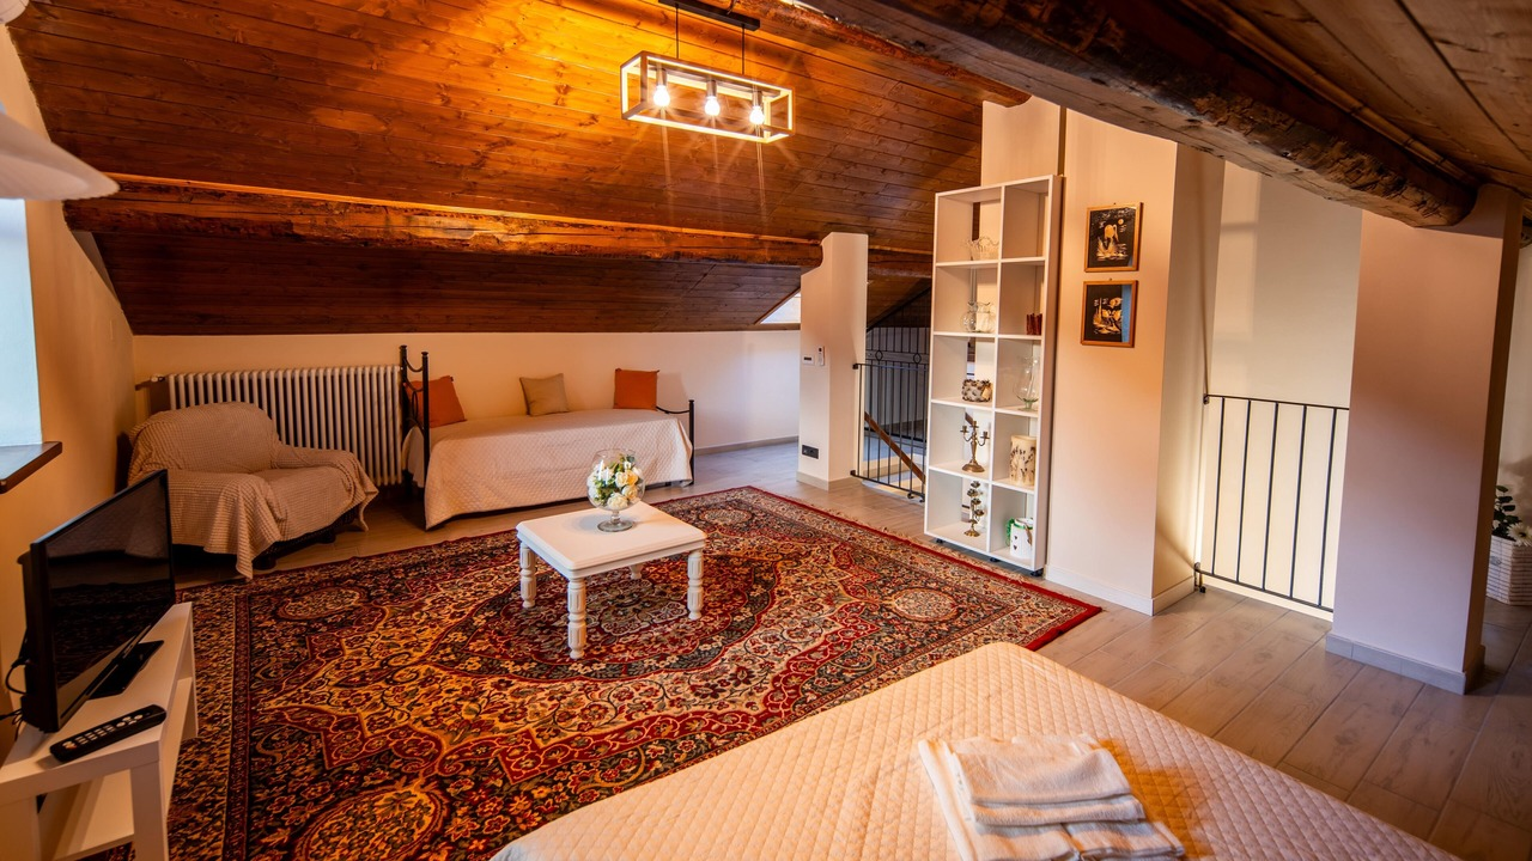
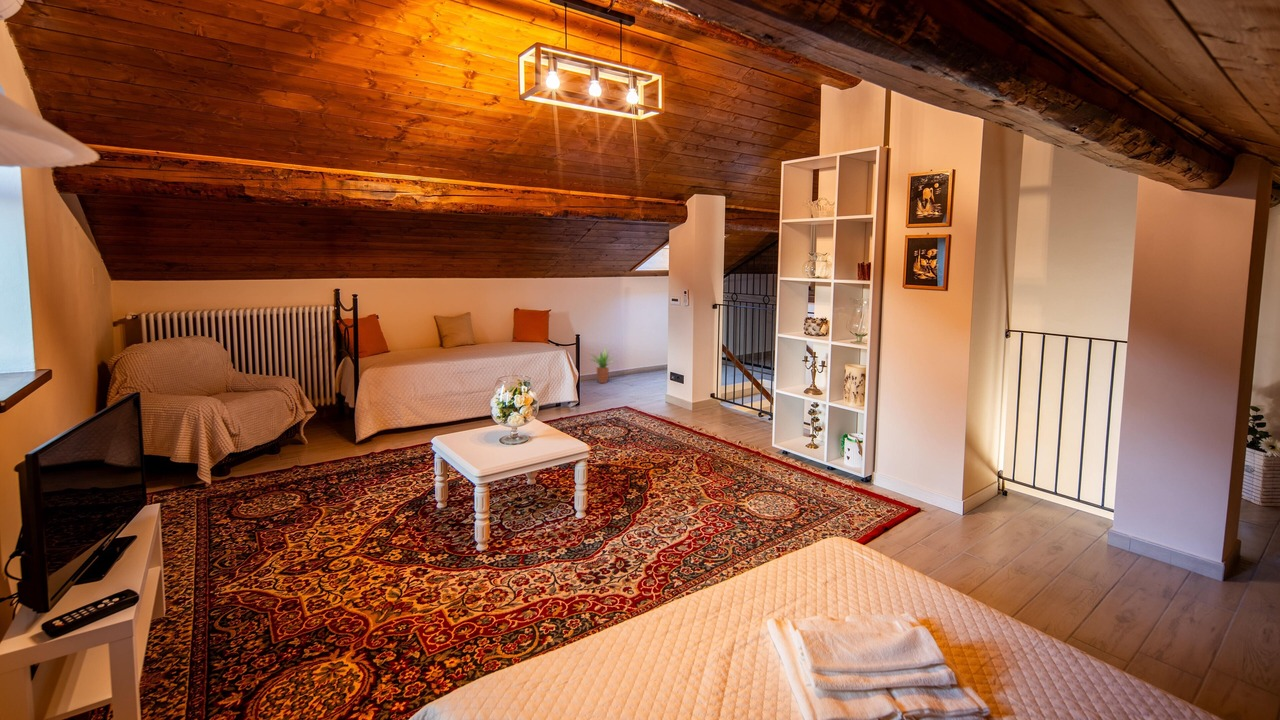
+ potted plant (603, 365)
